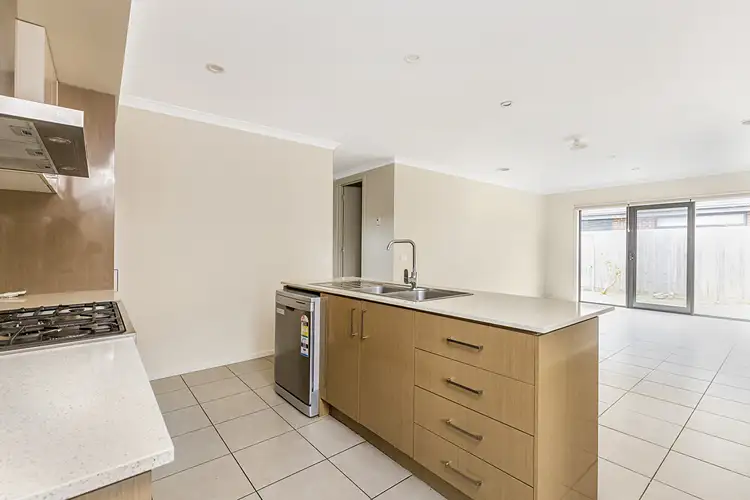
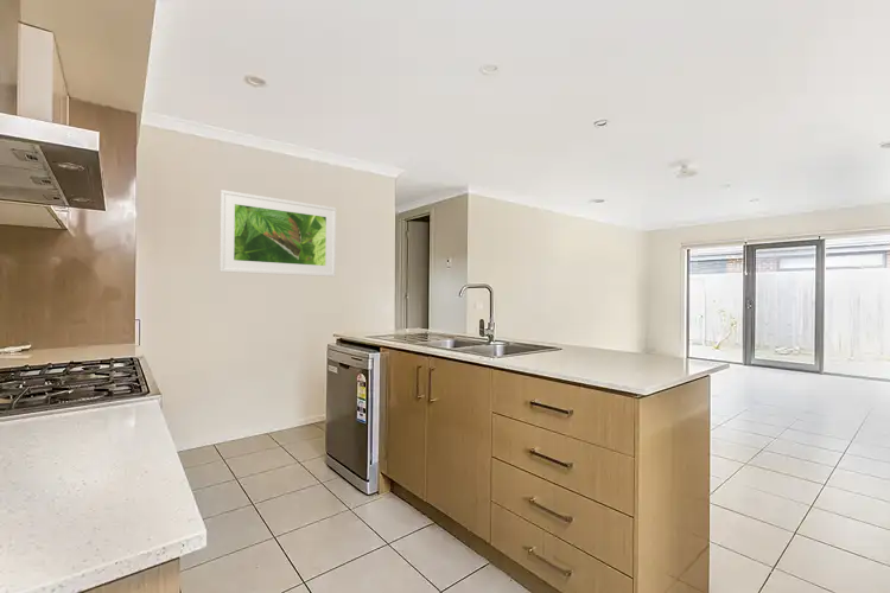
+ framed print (282, 236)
